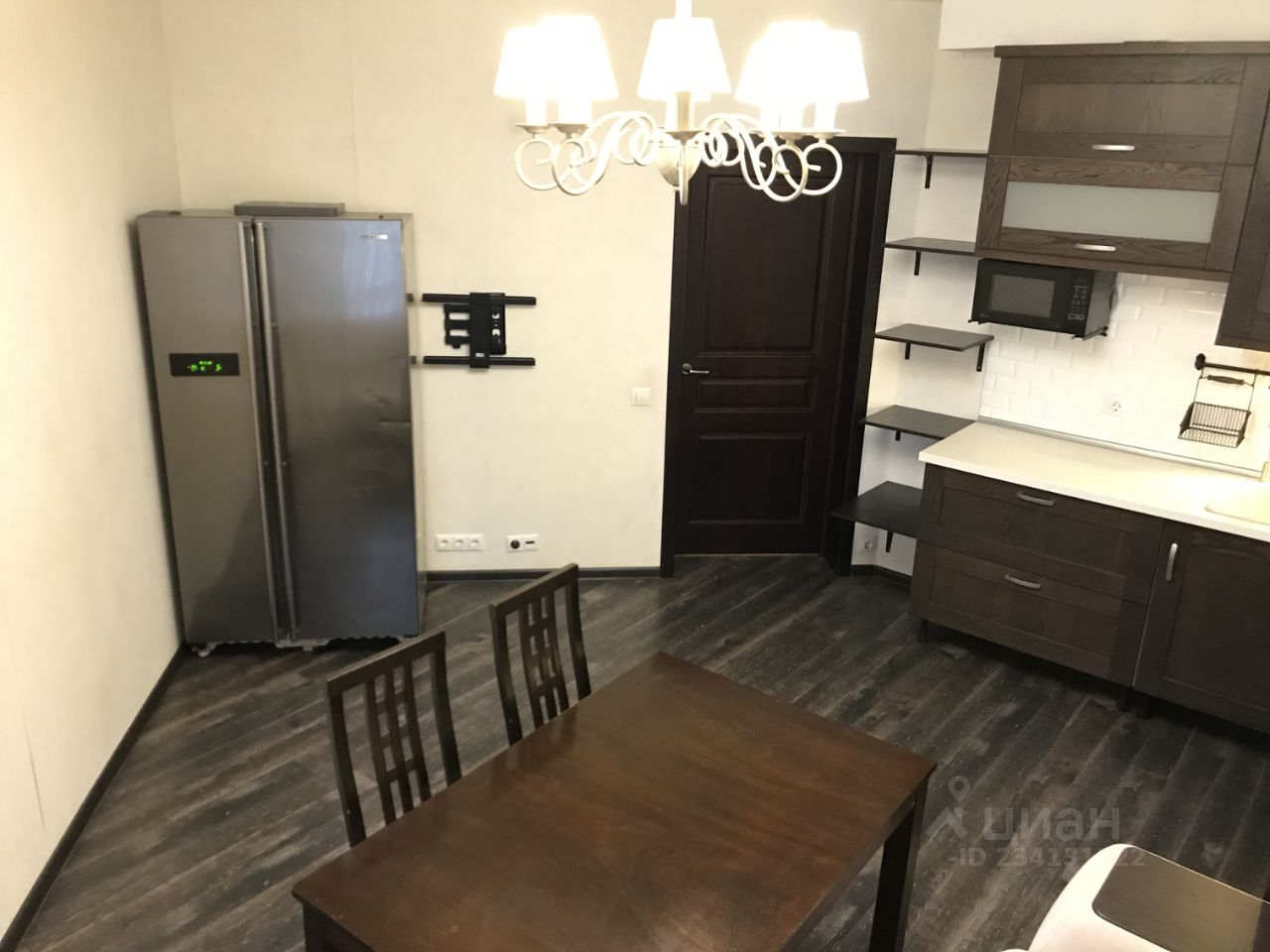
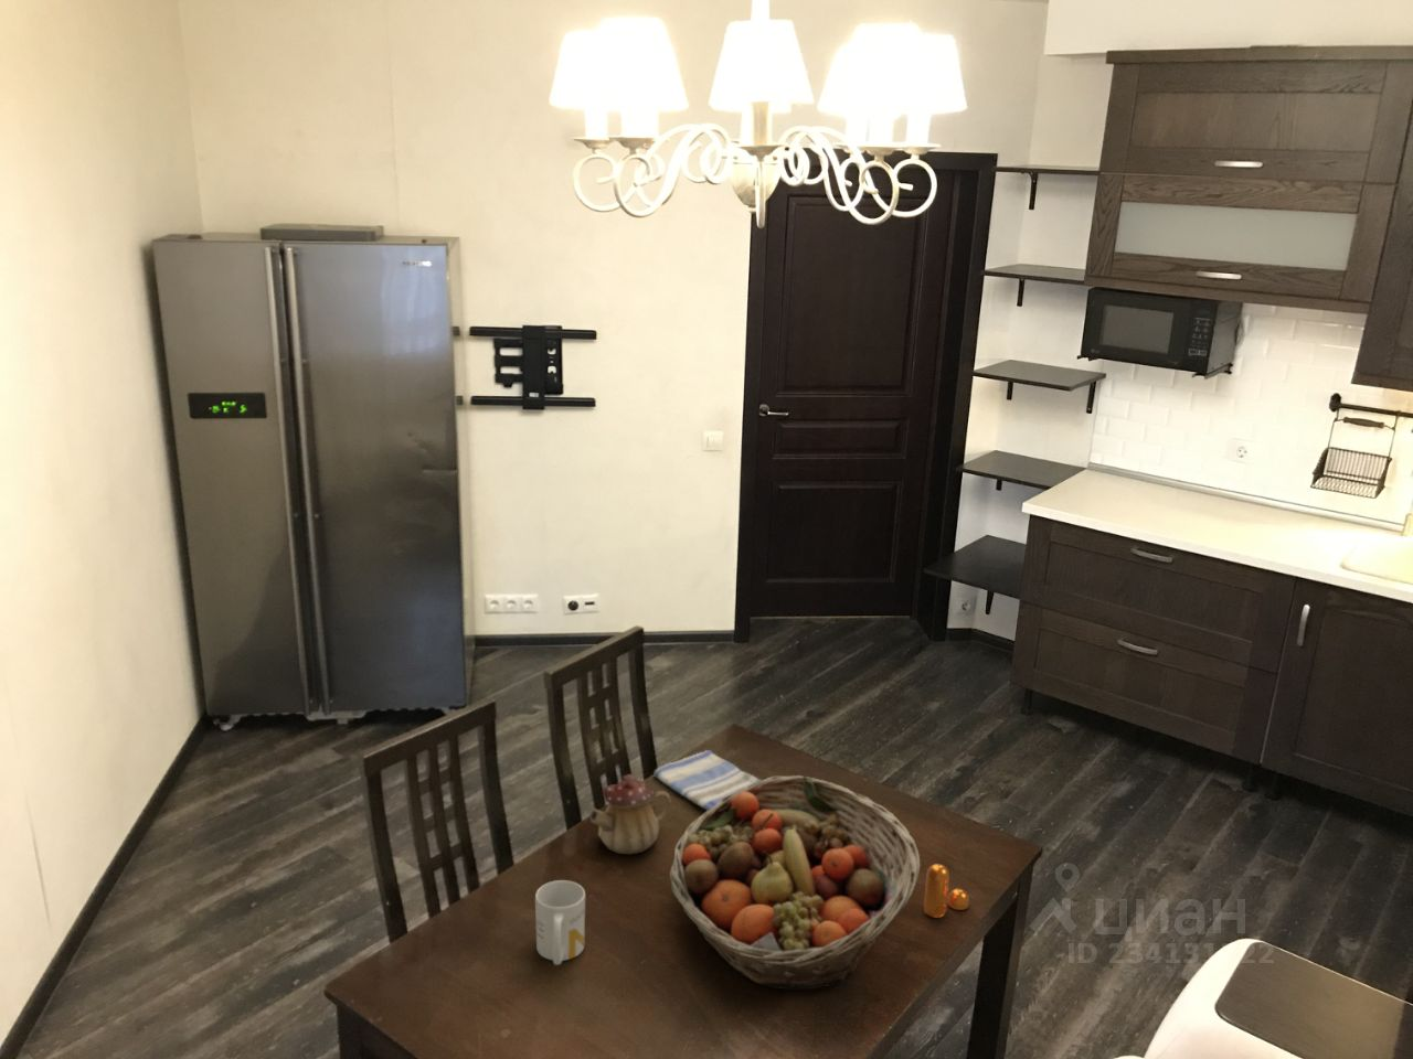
+ mug (563, 924)
+ fruit basket (790, 878)
+ pepper shaker (947, 884)
+ dish towel (712, 781)
+ teapot (632, 806)
